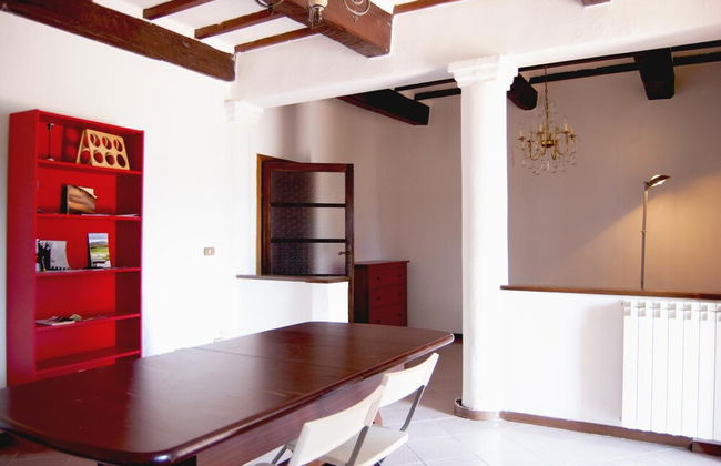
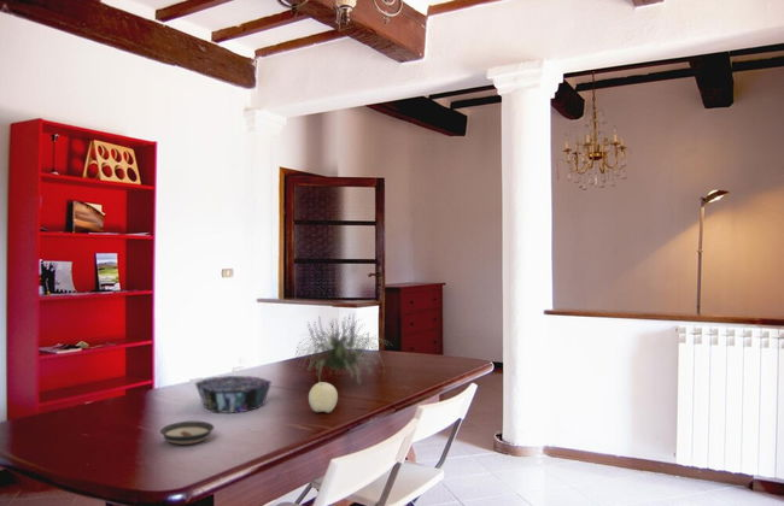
+ plant (341, 346)
+ saucer (187, 434)
+ decorative bowl (232, 394)
+ fruit (322, 398)
